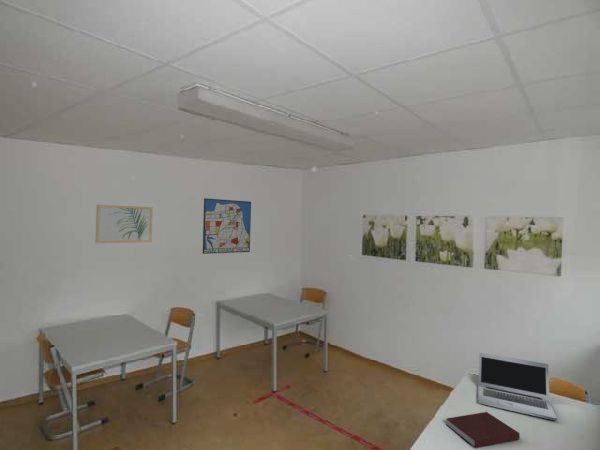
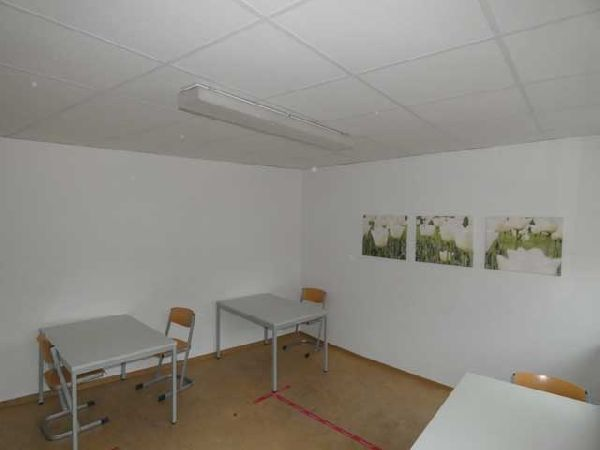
- notebook (481, 428)
- wall art (228, 226)
- wall art (125, 224)
- laptop (514, 383)
